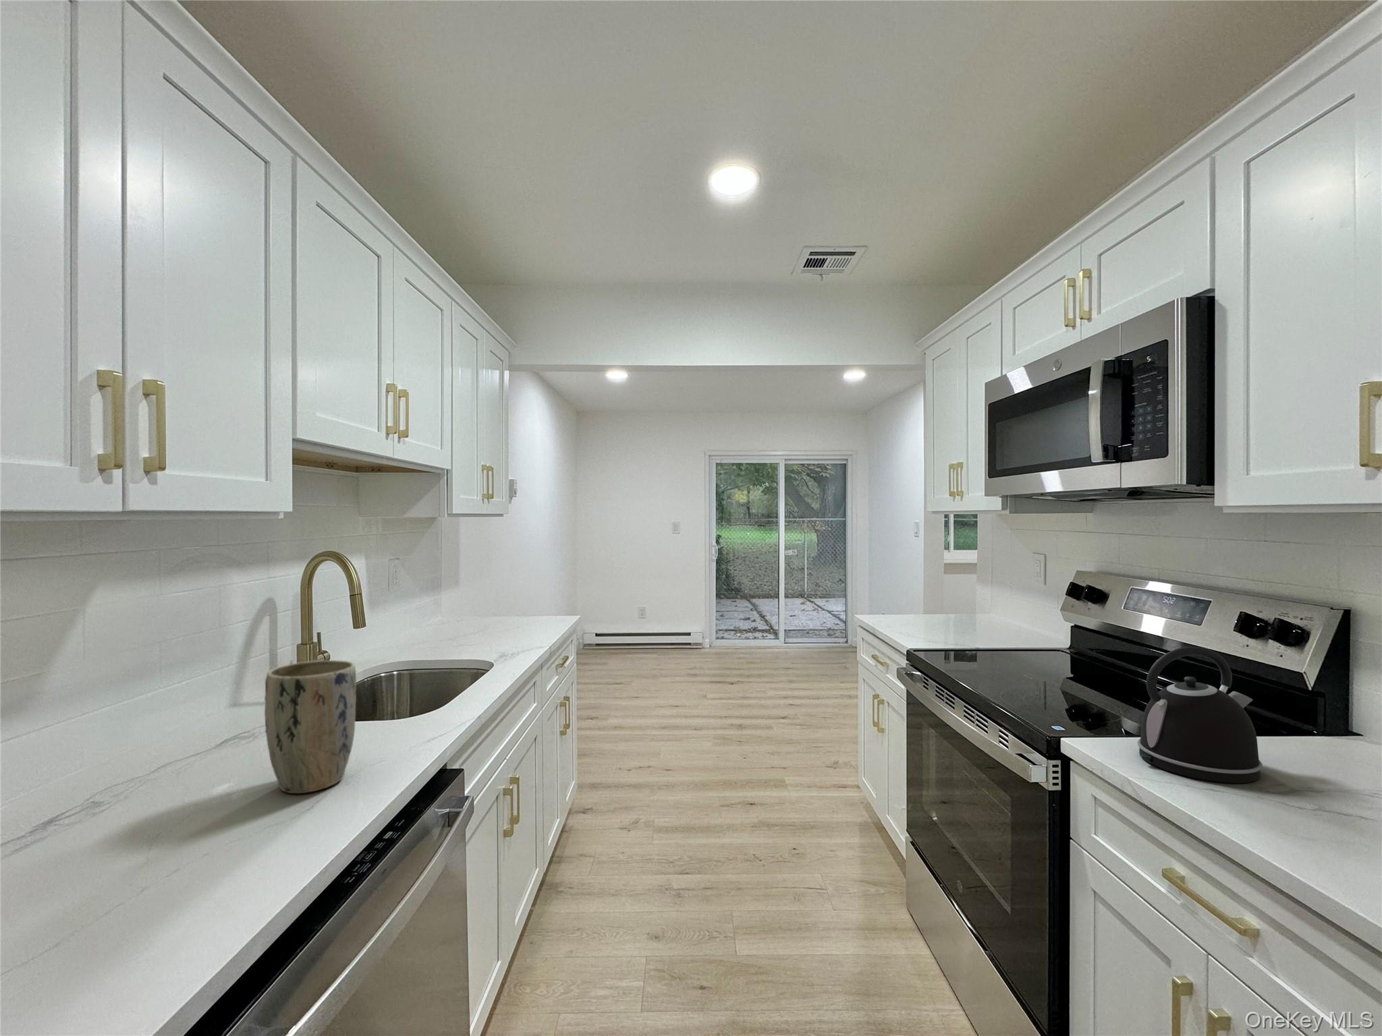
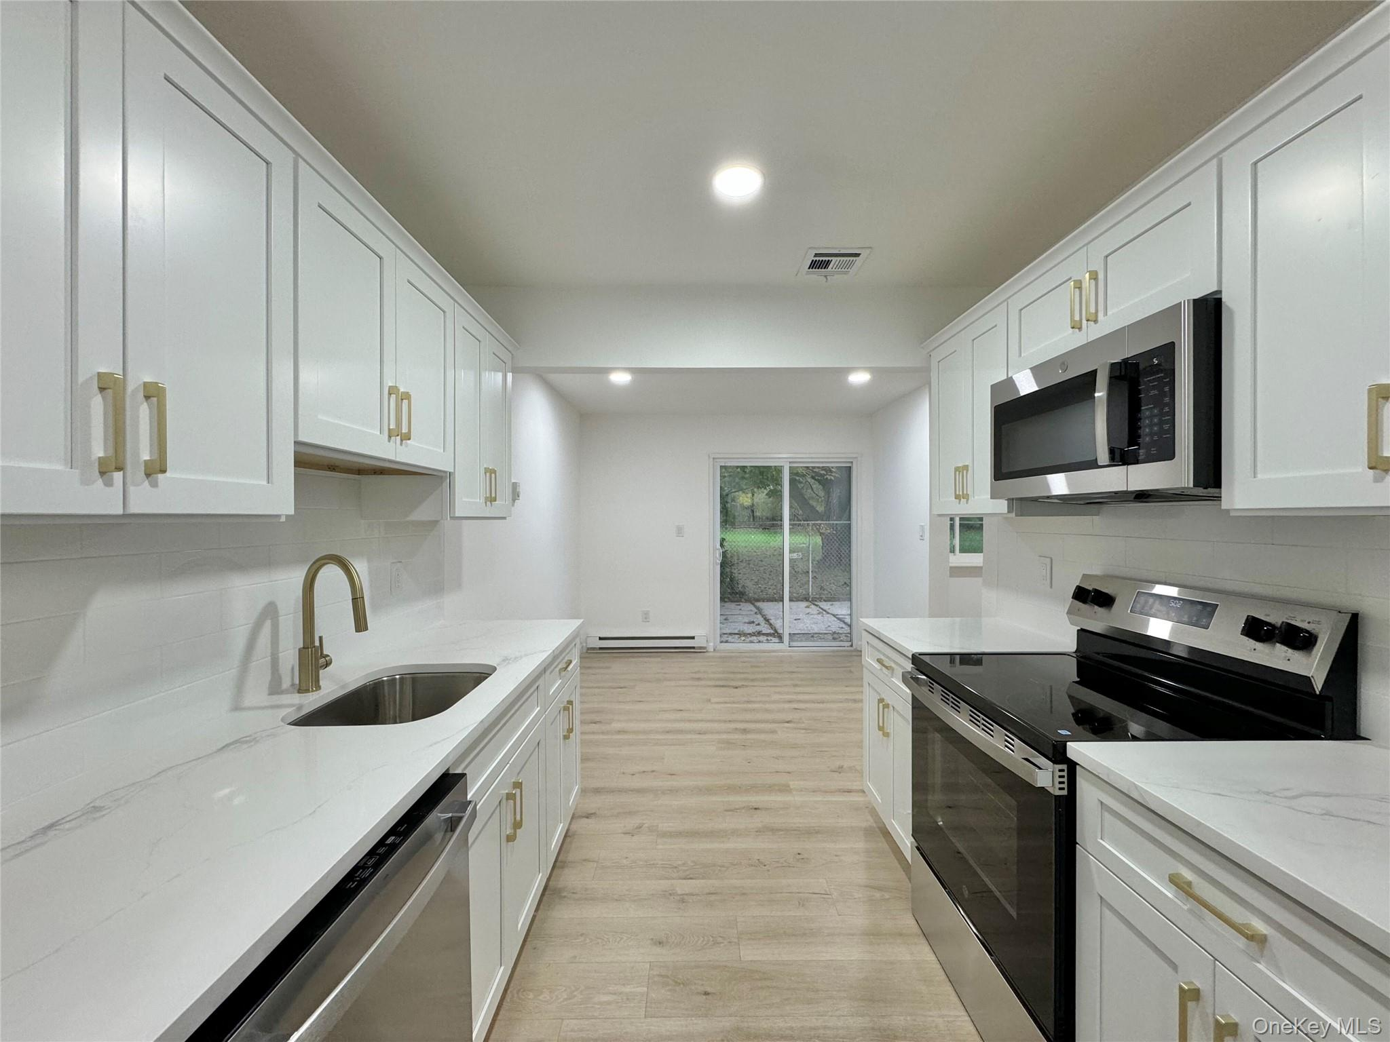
- plant pot (311, 725)
- kettle (1196, 705)
